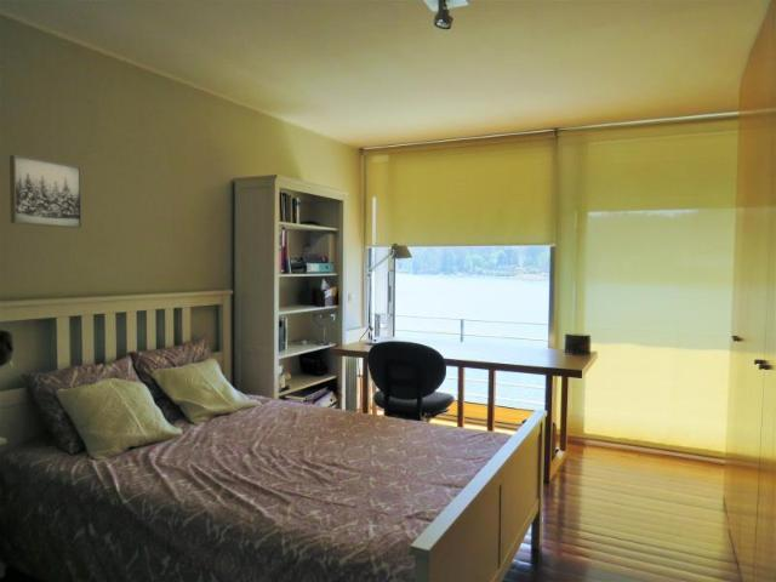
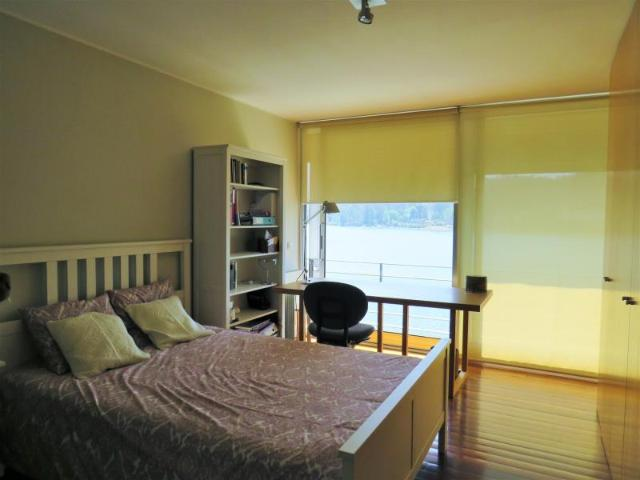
- wall art (47, 193)
